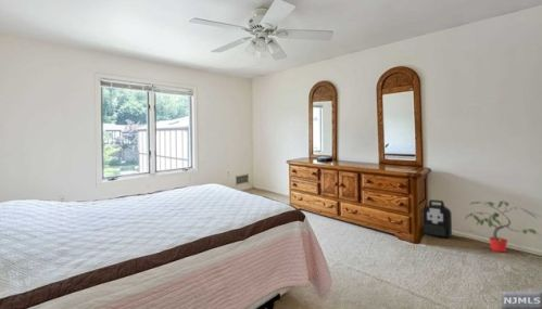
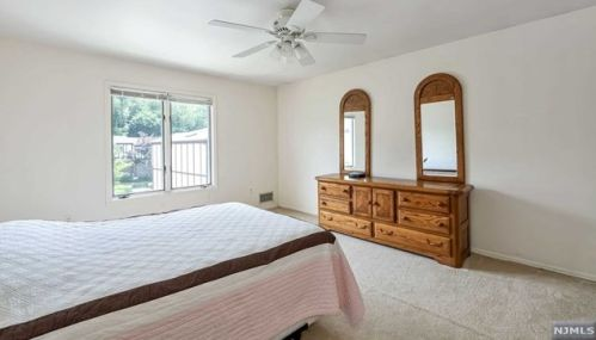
- potted plant (500, 226)
- backpack (437, 217)
